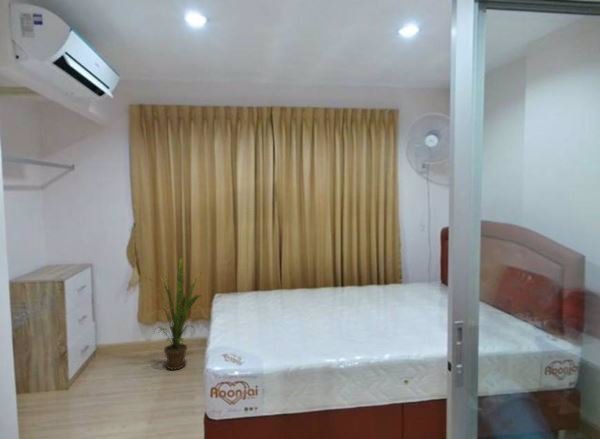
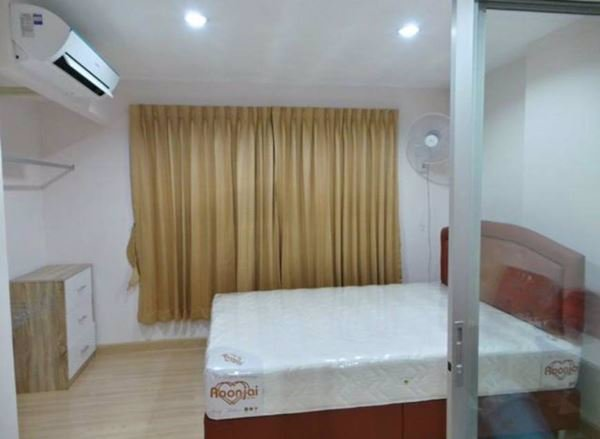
- house plant (173, 313)
